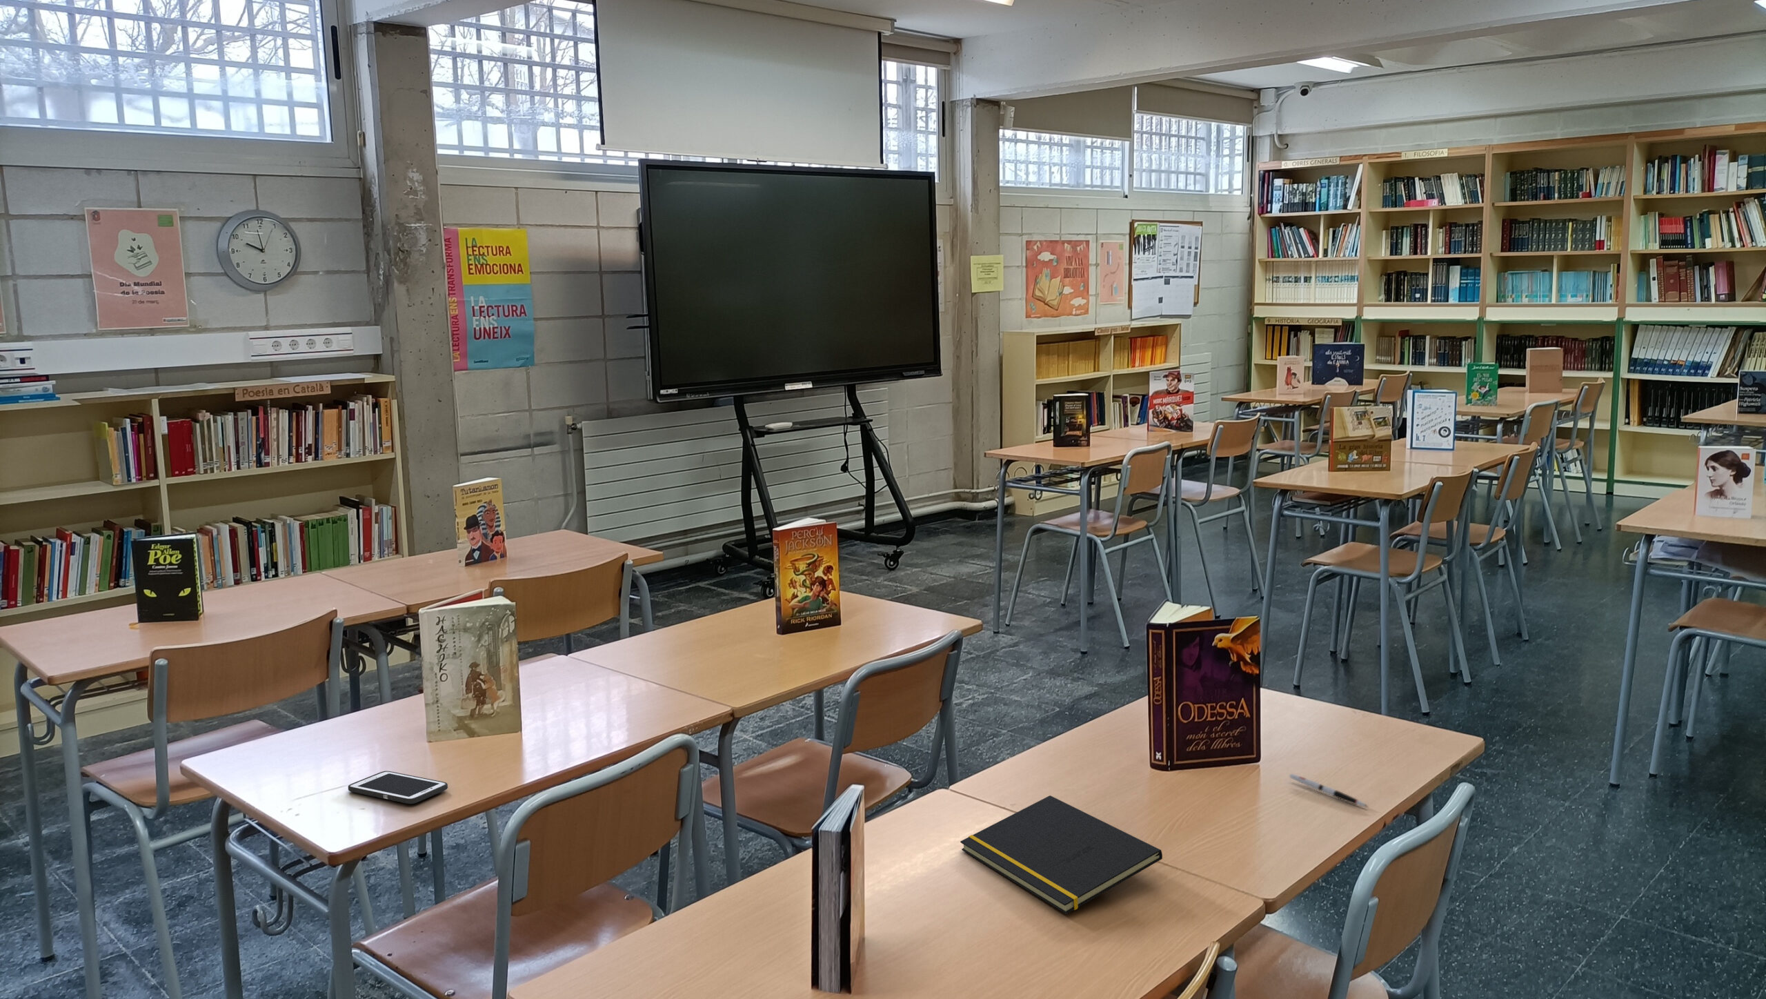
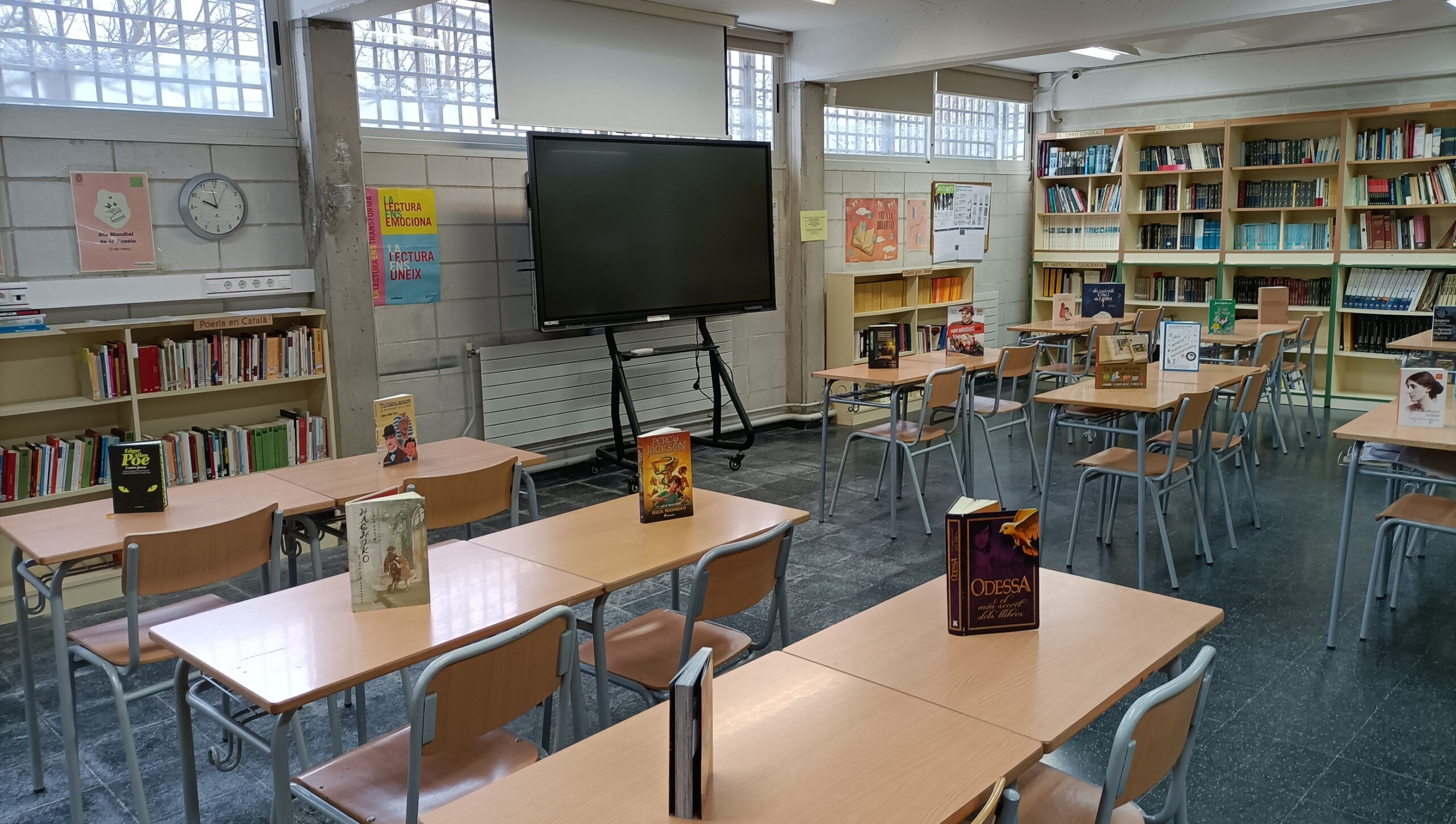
- cell phone (398, 787)
- pen (1328, 790)
- notepad (1058, 850)
